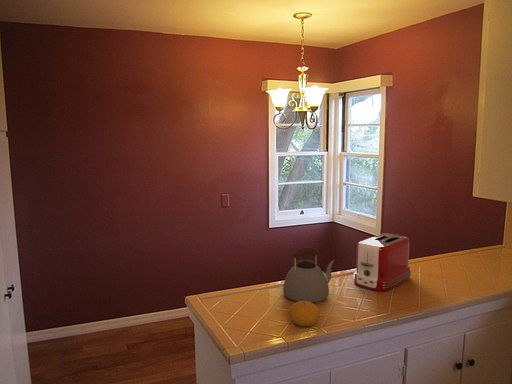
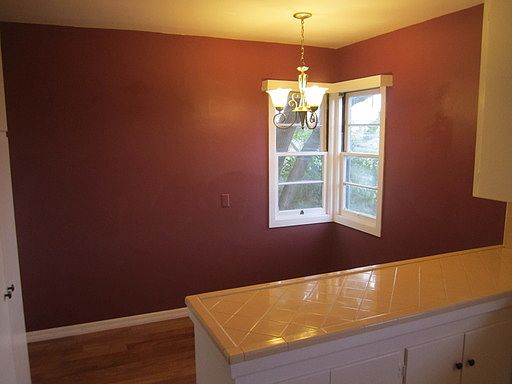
- fruit (304, 313)
- toaster (383, 259)
- kettle (311, 270)
